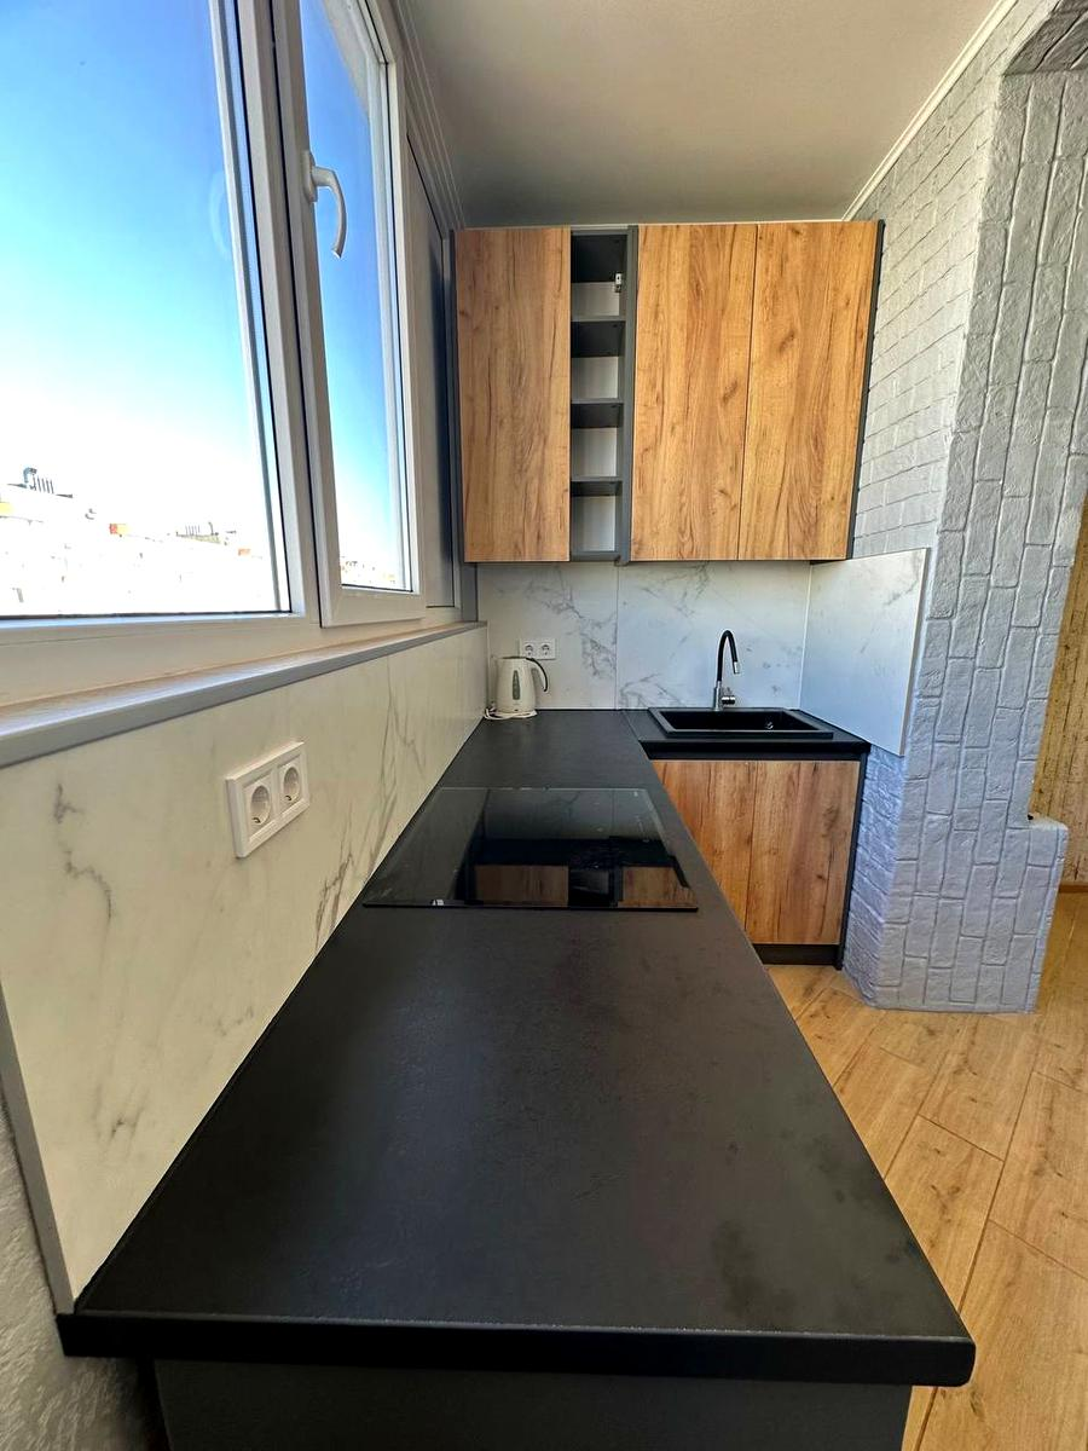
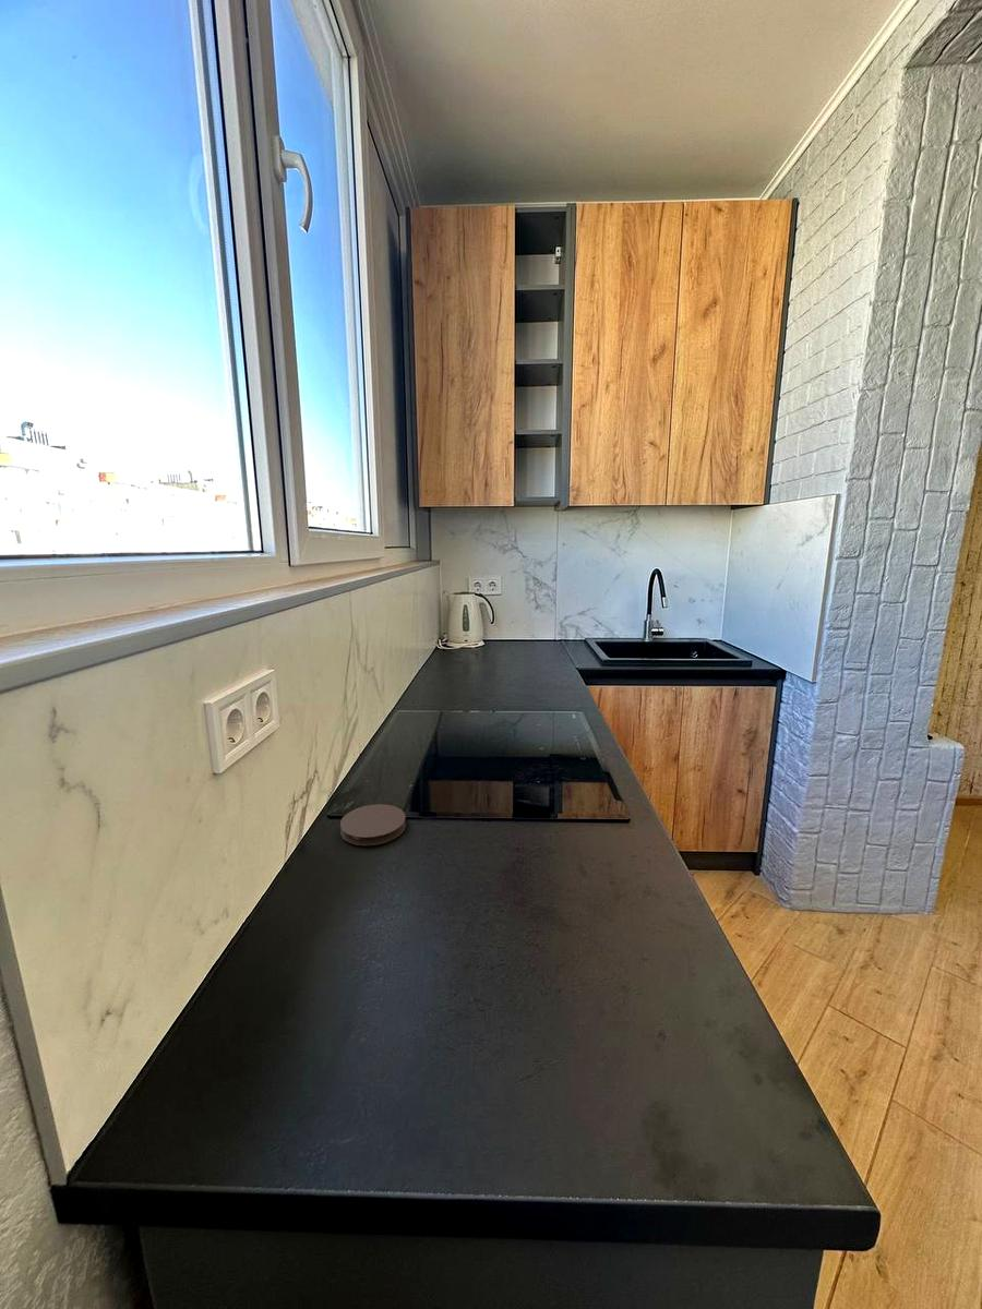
+ coaster (373, 824)
